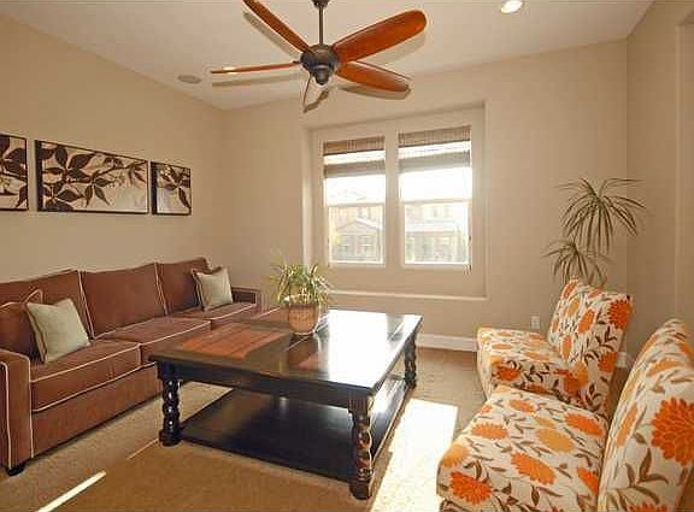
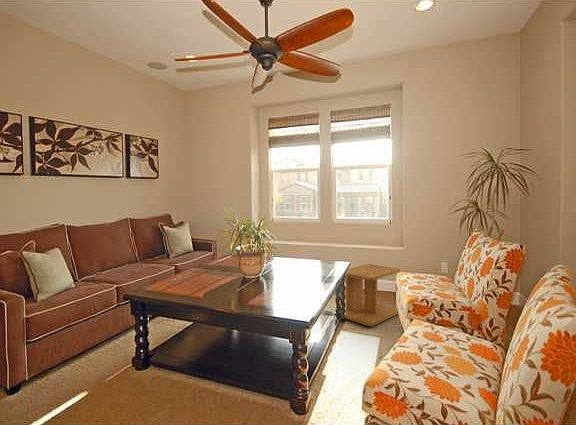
+ side table (369, 292)
